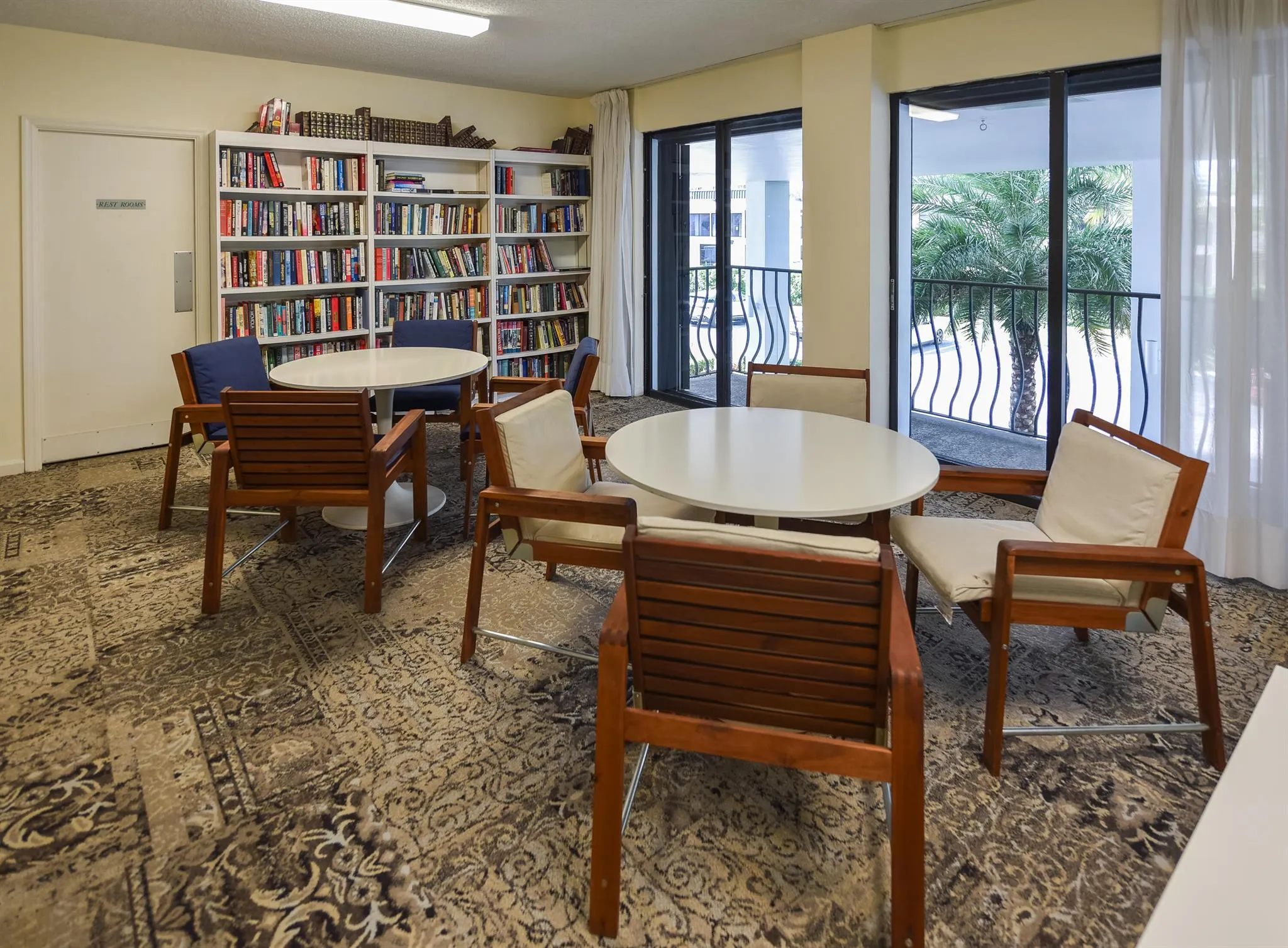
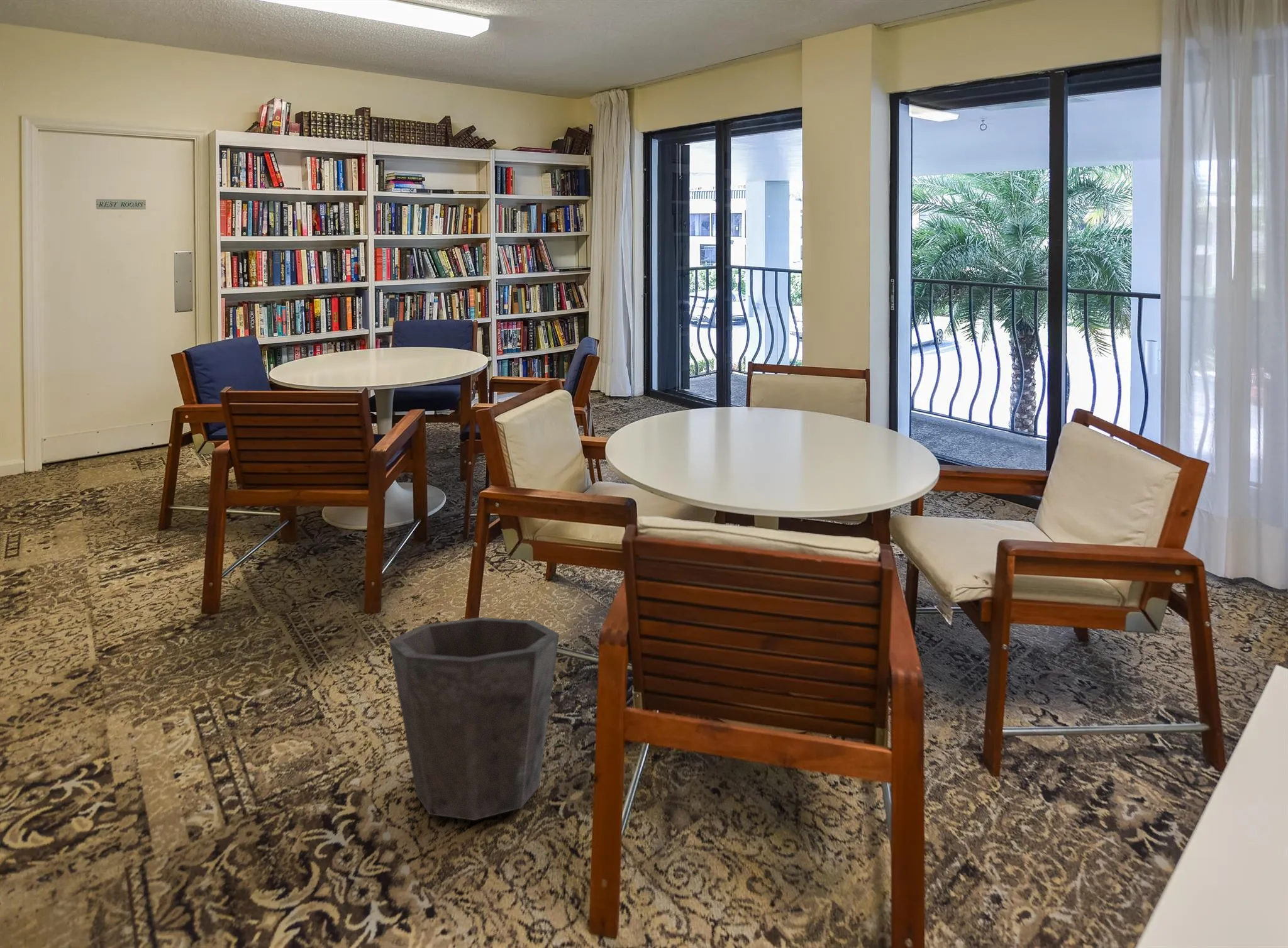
+ waste bin (477, 714)
